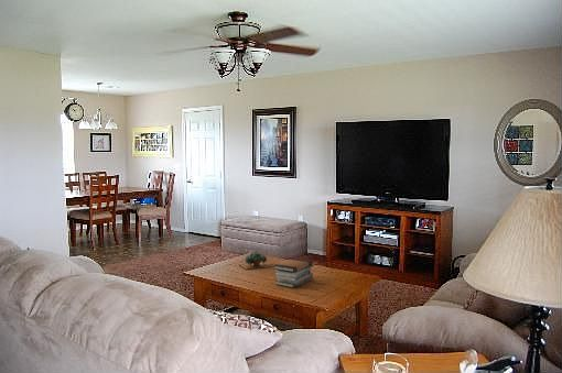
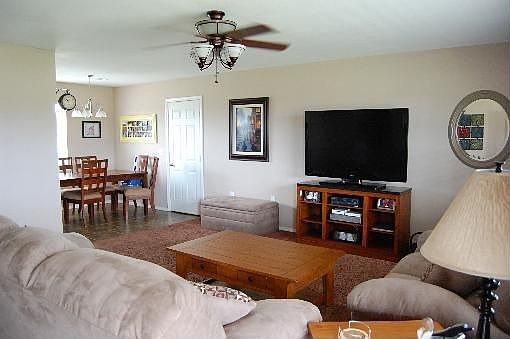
- succulent plant (255, 257)
- book stack (293, 272)
